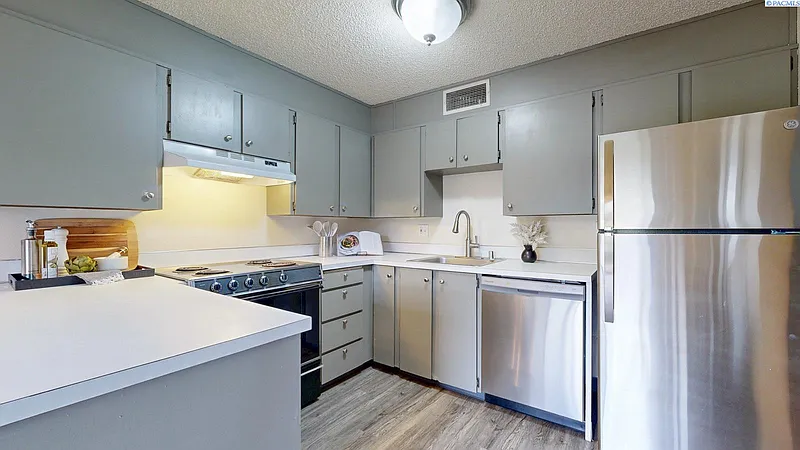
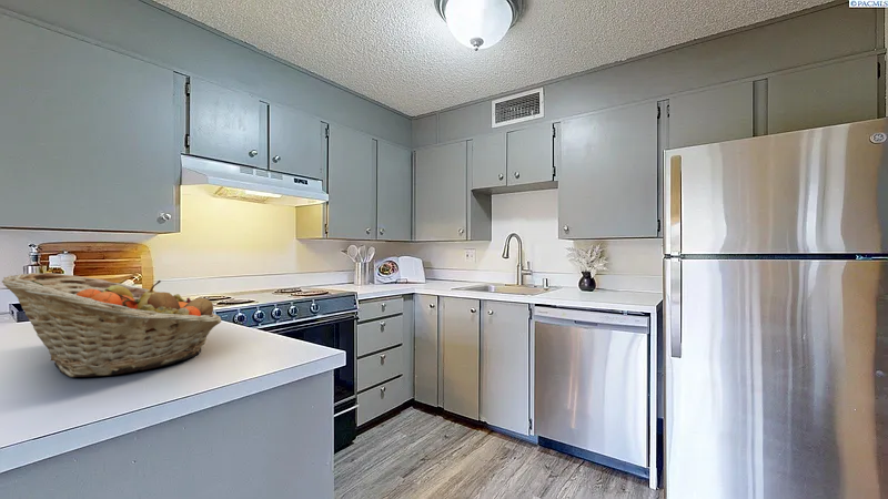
+ fruit basket (125, 314)
